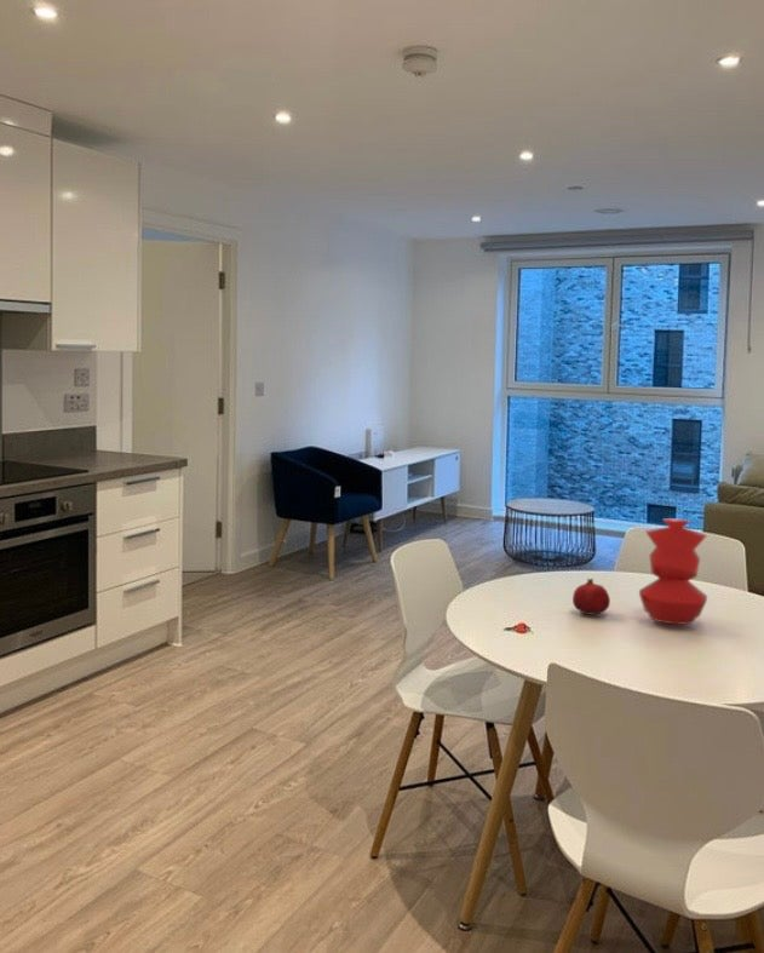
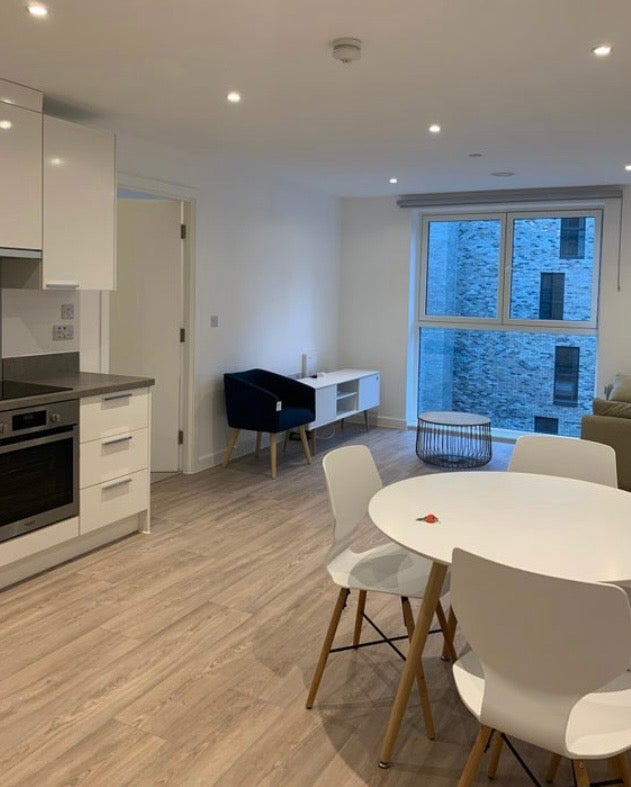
- fruit (591, 596)
- vase (673, 572)
